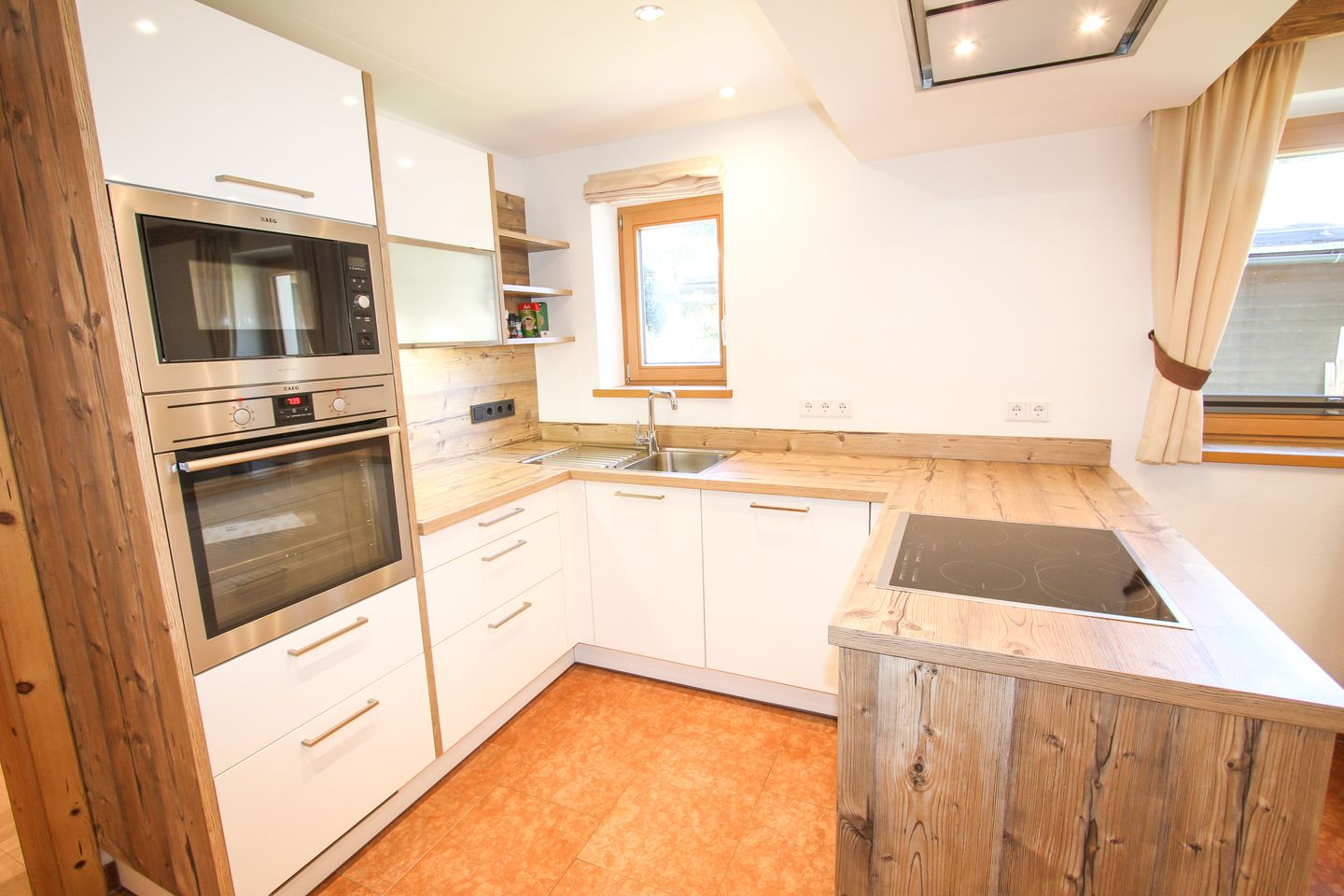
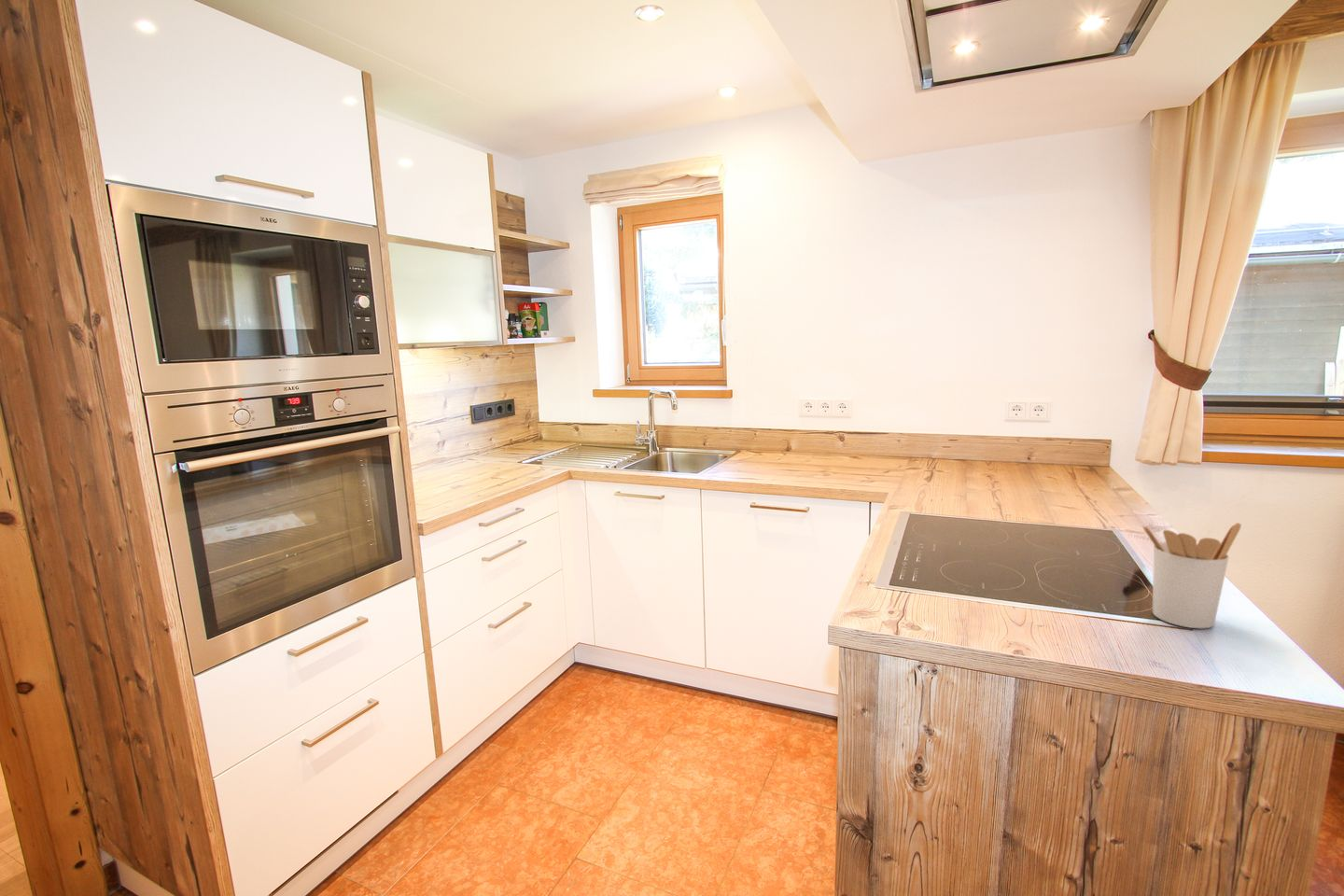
+ utensil holder (1187, 572)
